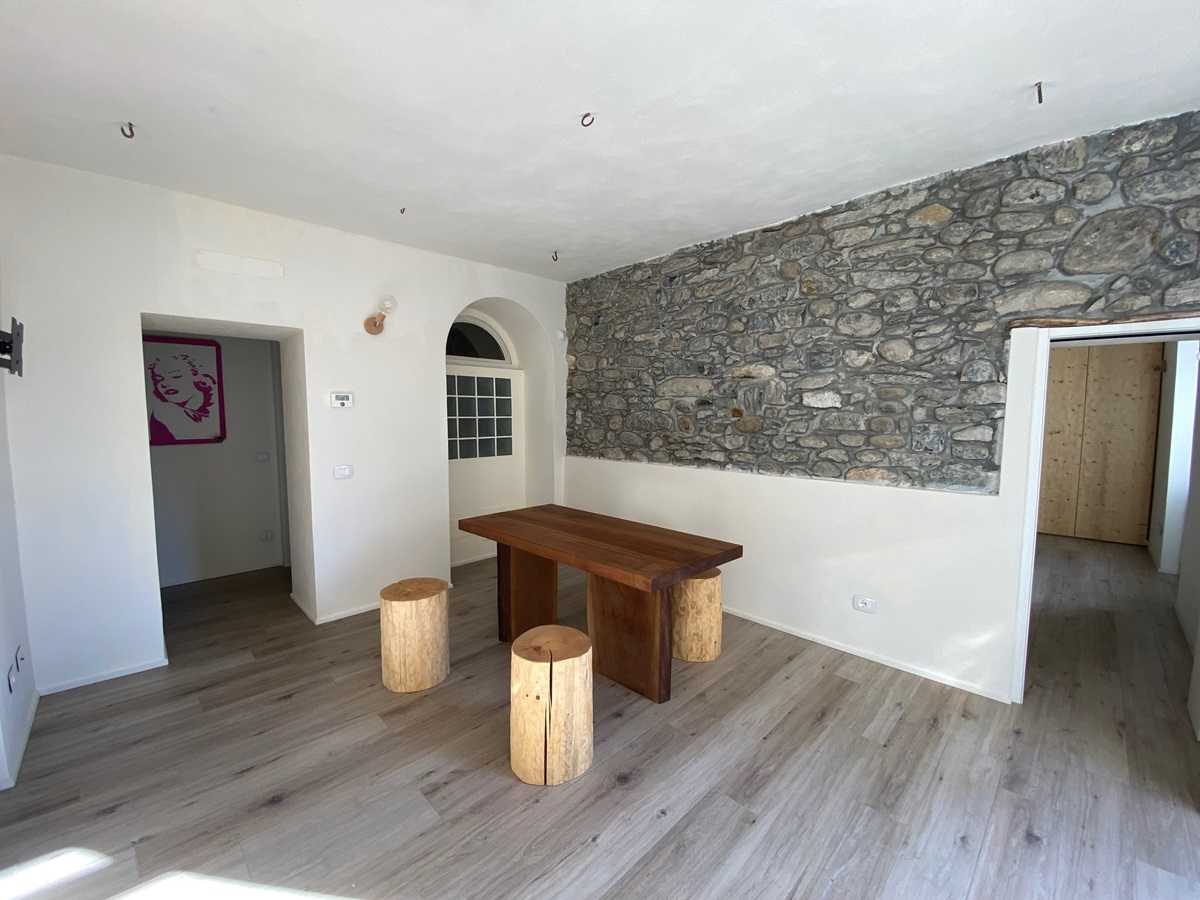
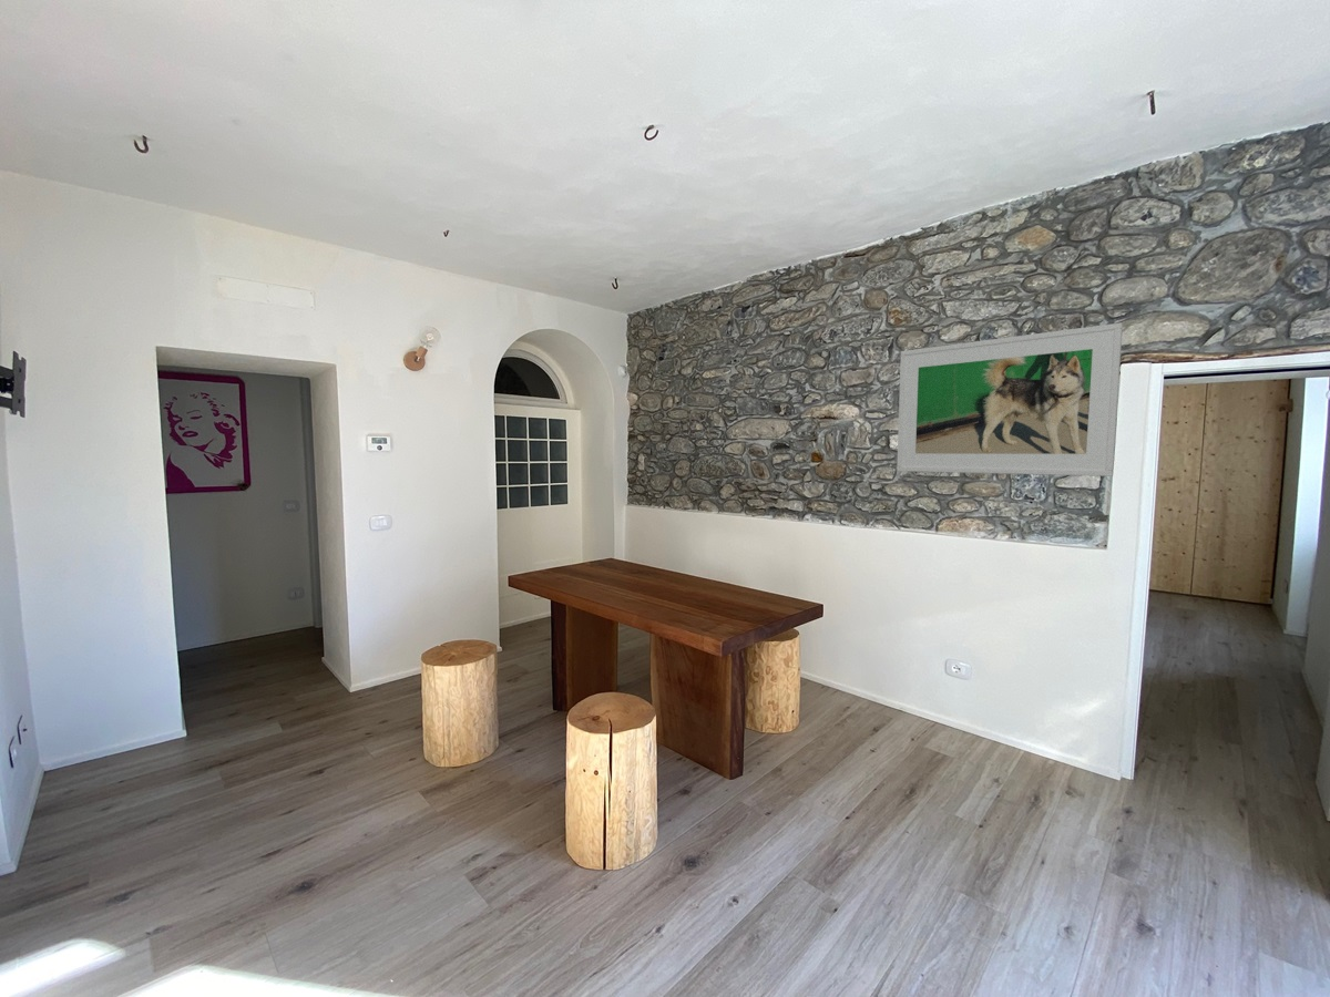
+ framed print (994, 407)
